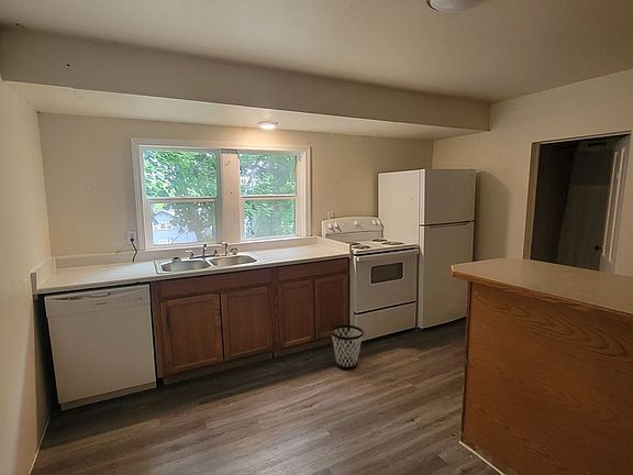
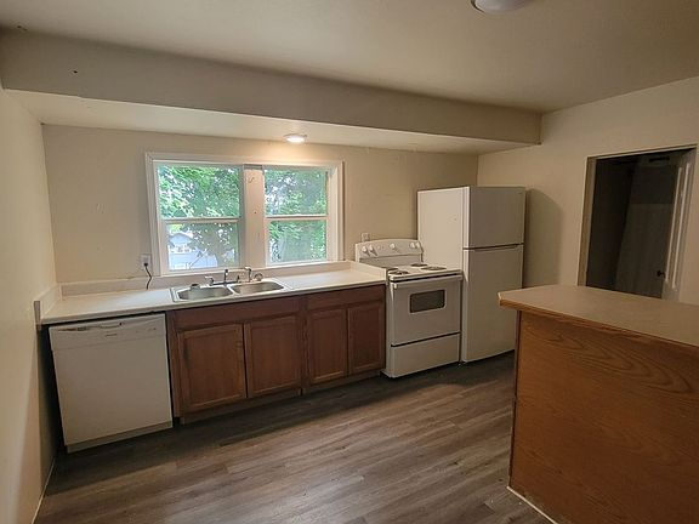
- wastebasket (346, 347)
